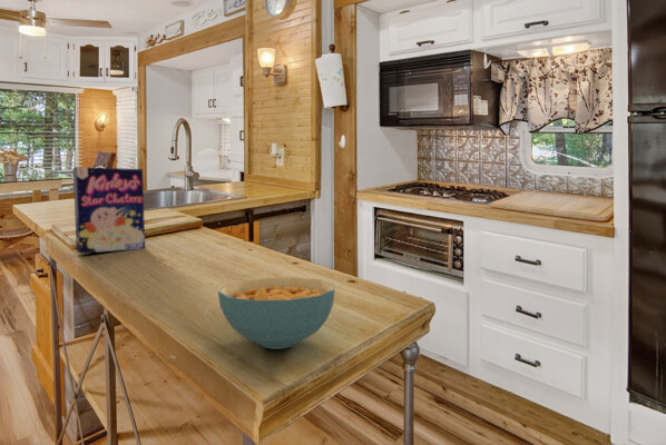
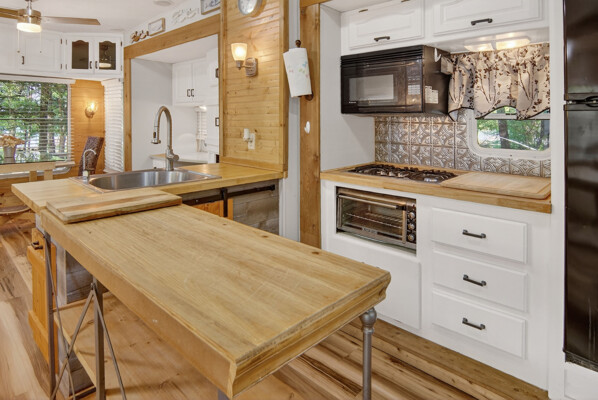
- cereal box (110, 209)
- cereal bowl (278, 315)
